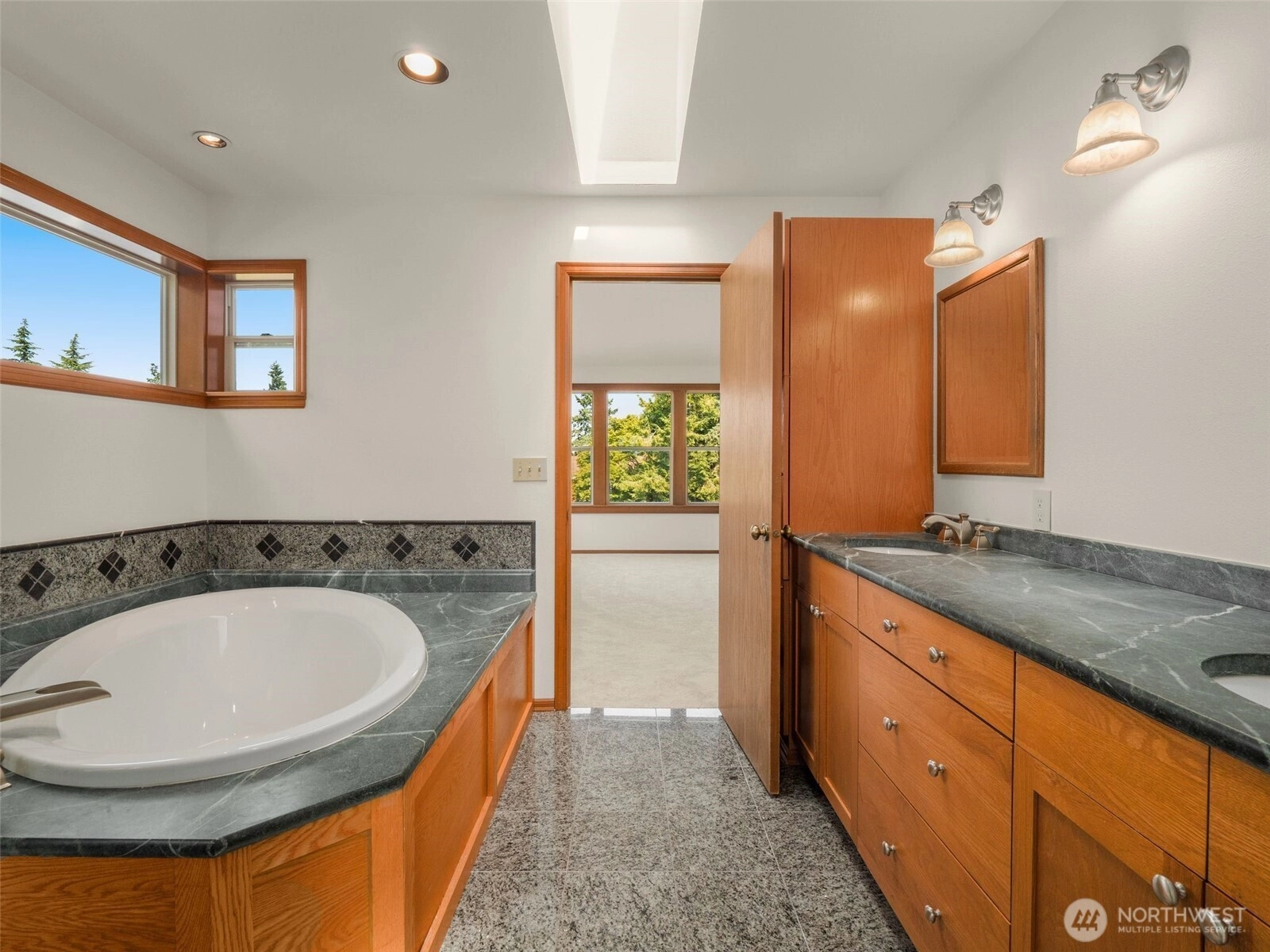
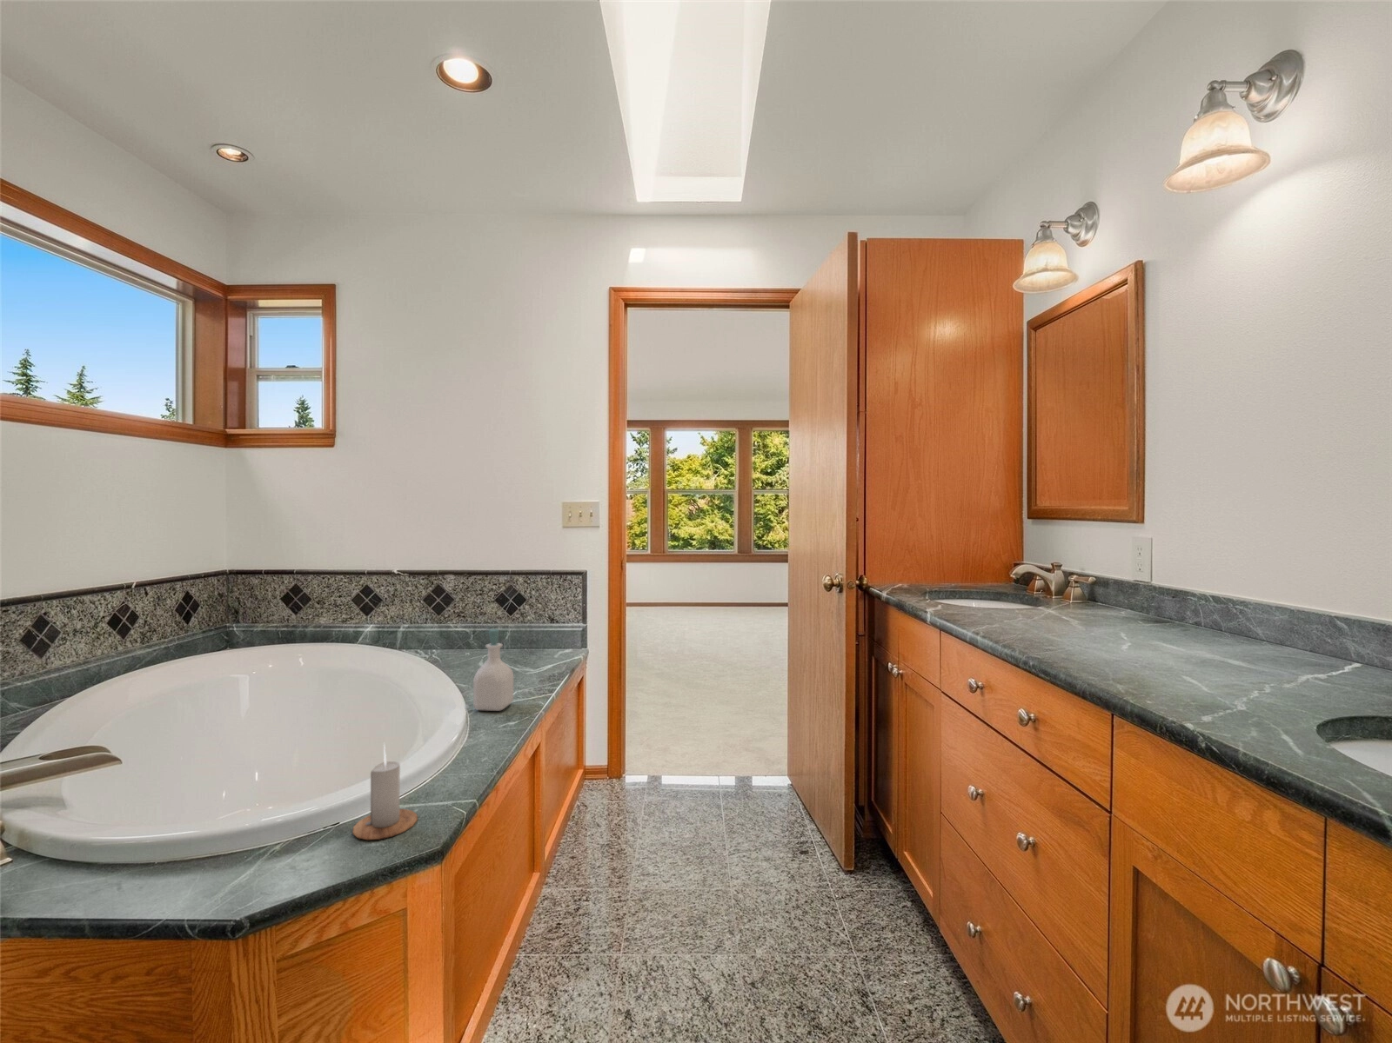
+ soap bottle (493, 667)
+ candle (386, 782)
